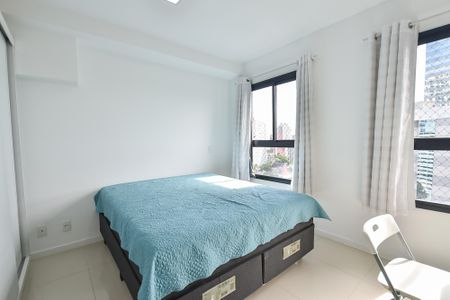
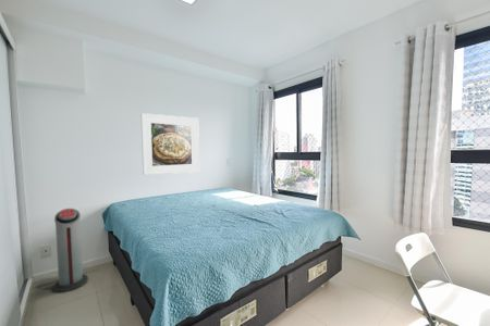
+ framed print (172, 145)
+ air purifier (69, 247)
